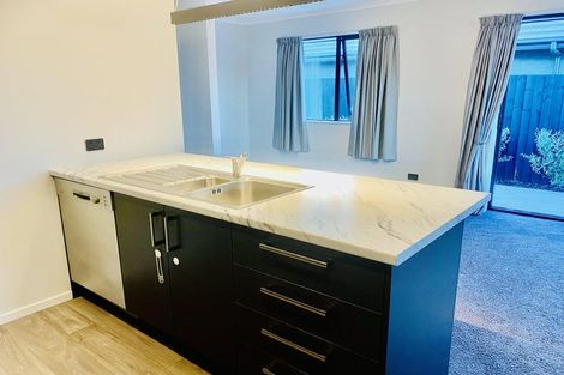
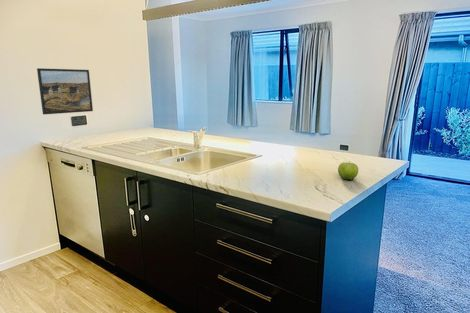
+ fruit (348, 170)
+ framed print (66, 91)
